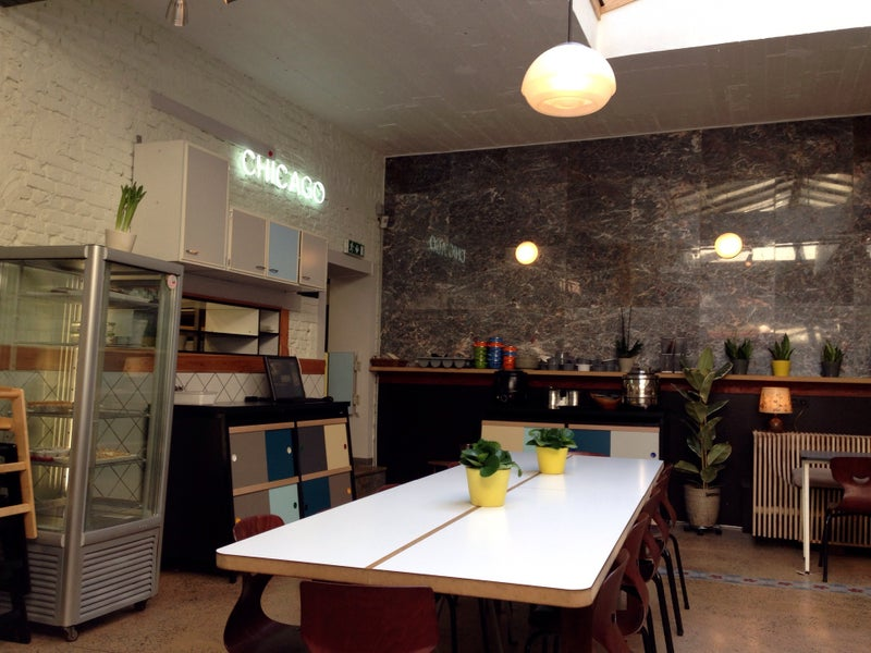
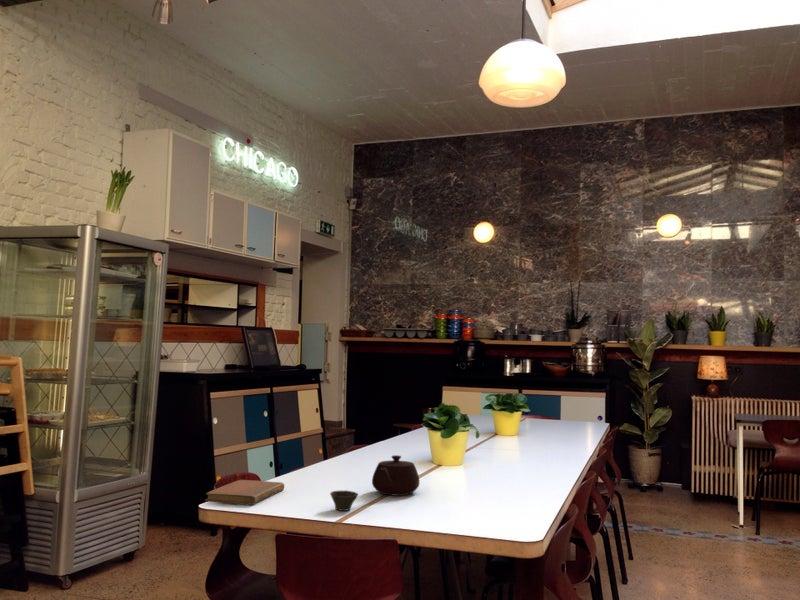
+ notebook (246, 491)
+ teapot (394, 474)
+ cup (344, 500)
